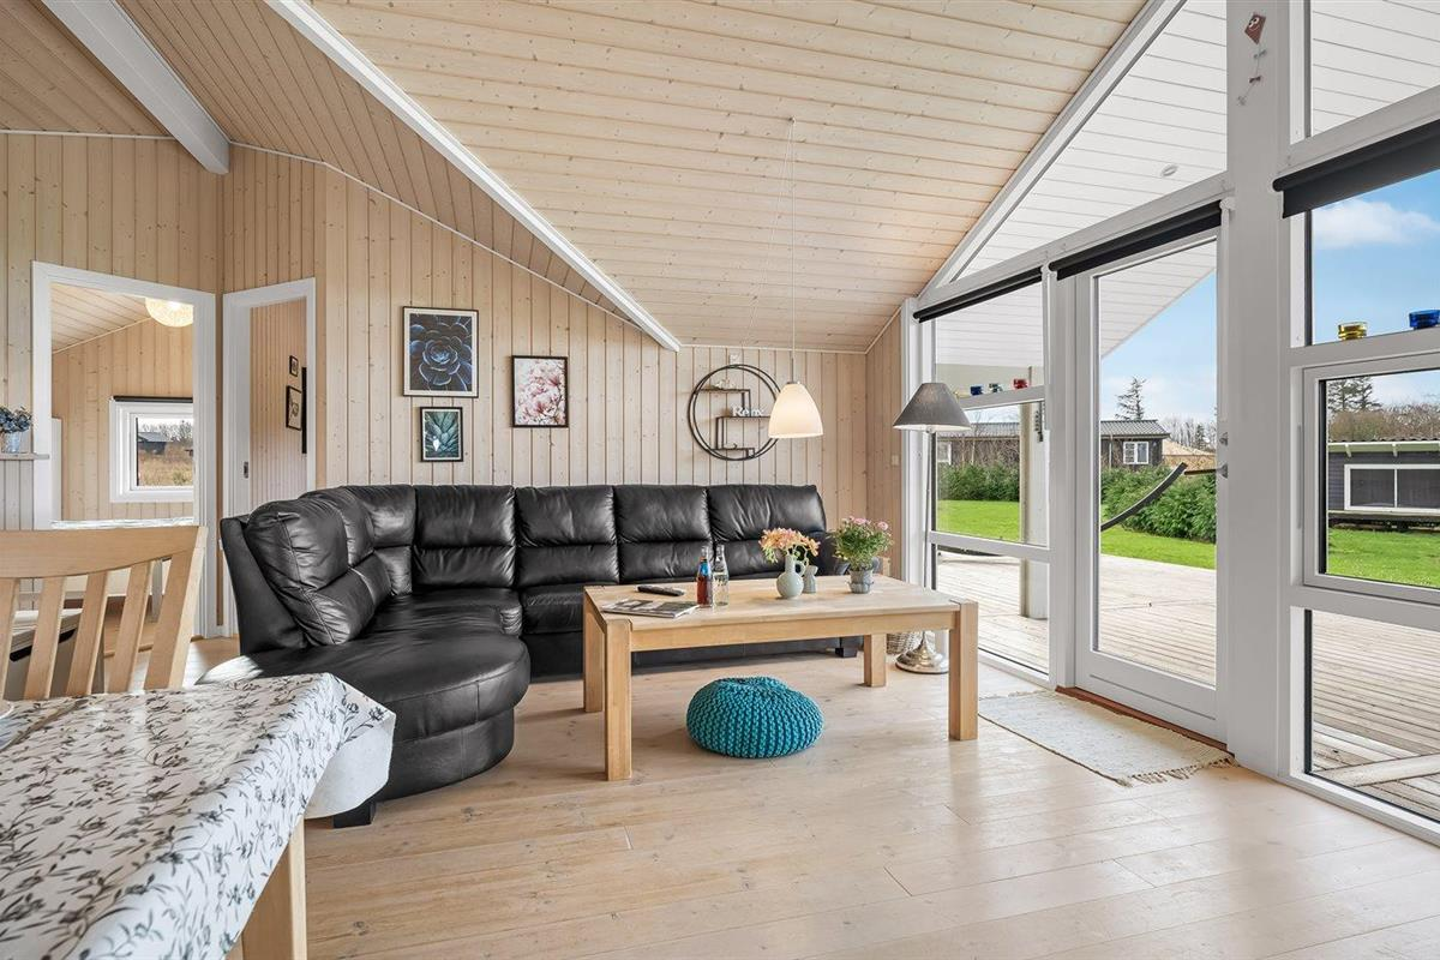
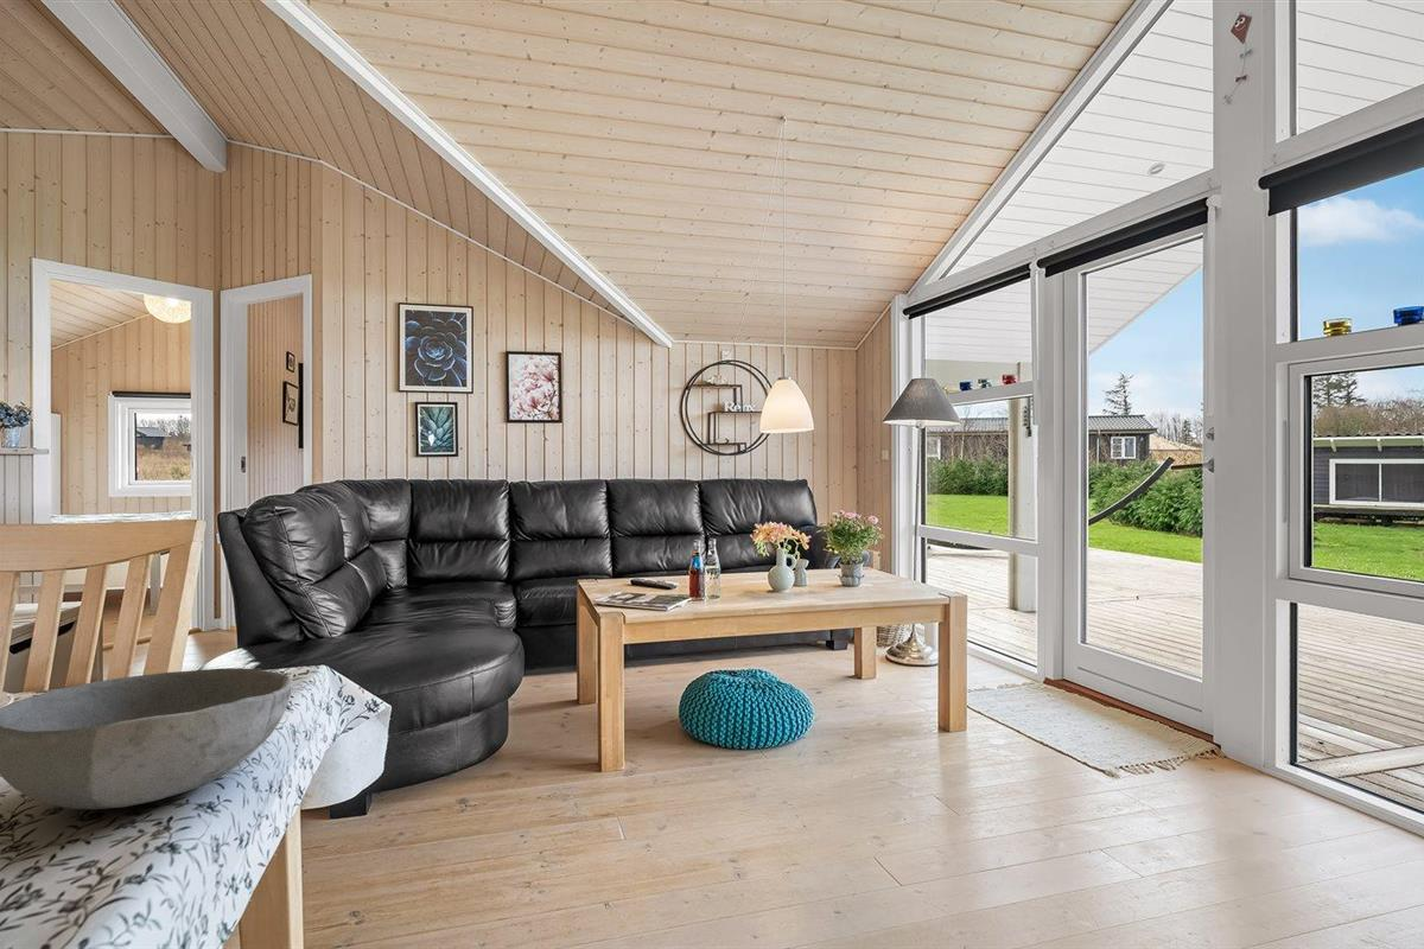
+ bowl (152, 735)
